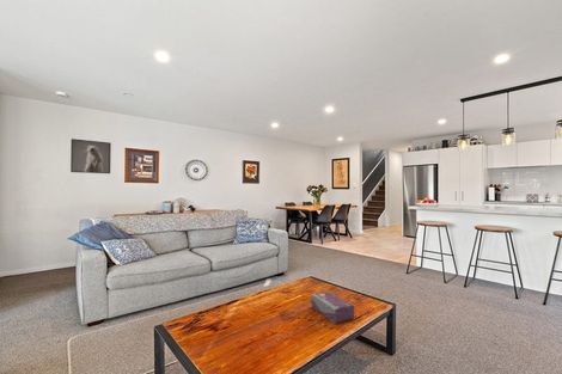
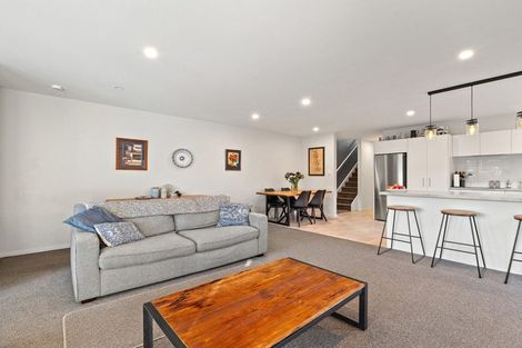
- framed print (91, 157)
- tissue box (331, 305)
